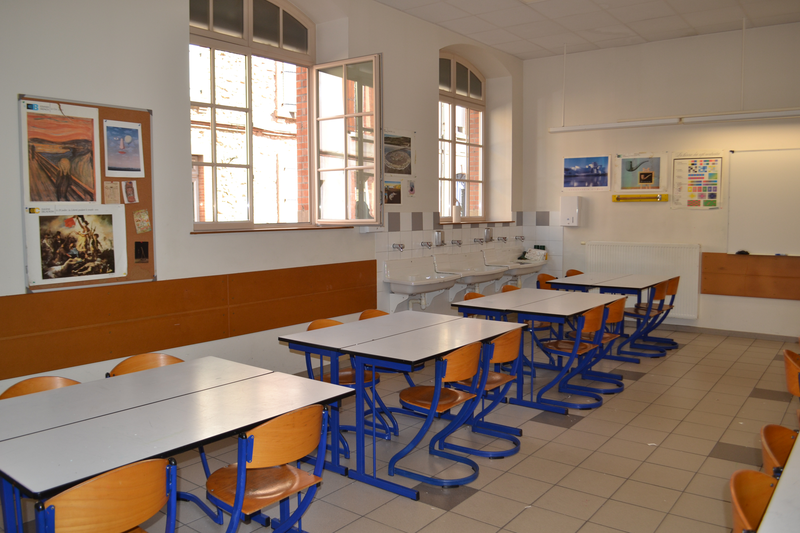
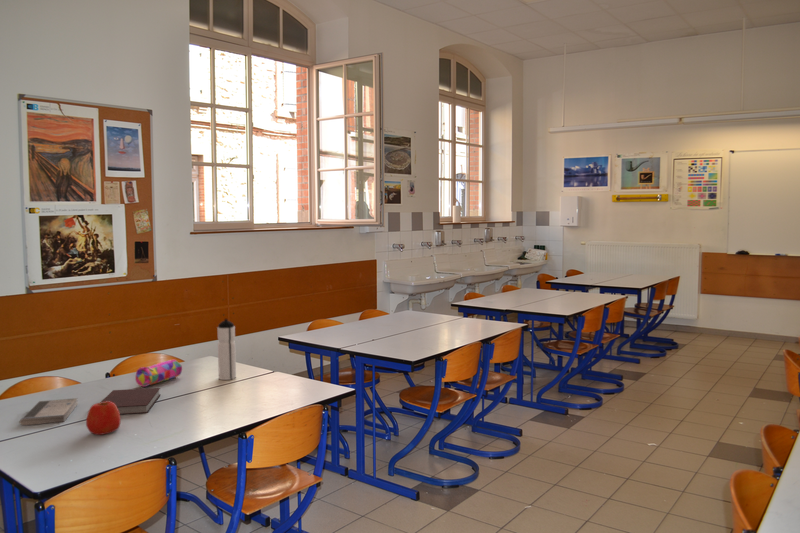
+ pencil case (159, 372)
+ apple (103, 416)
+ water bottle (226, 348)
+ notebook (129, 401)
+ book (50, 411)
